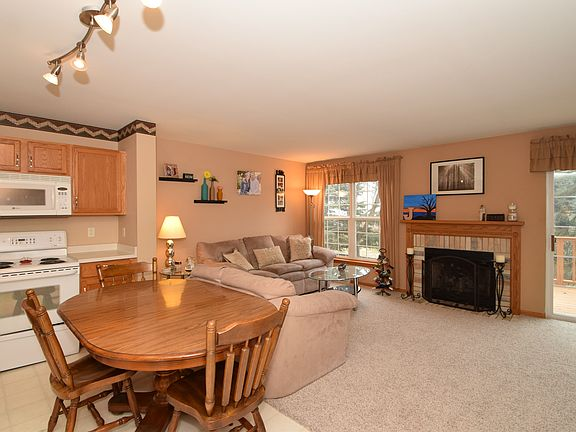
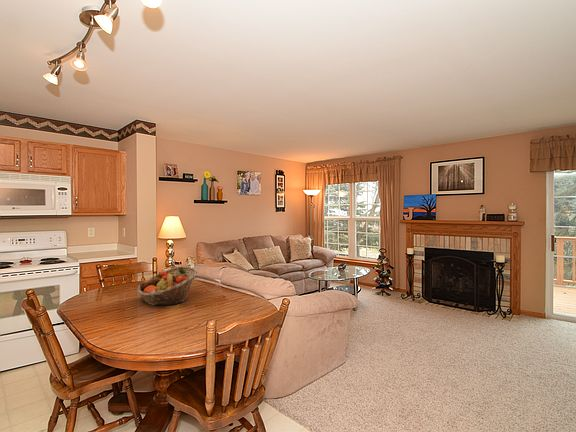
+ fruit basket (168, 284)
